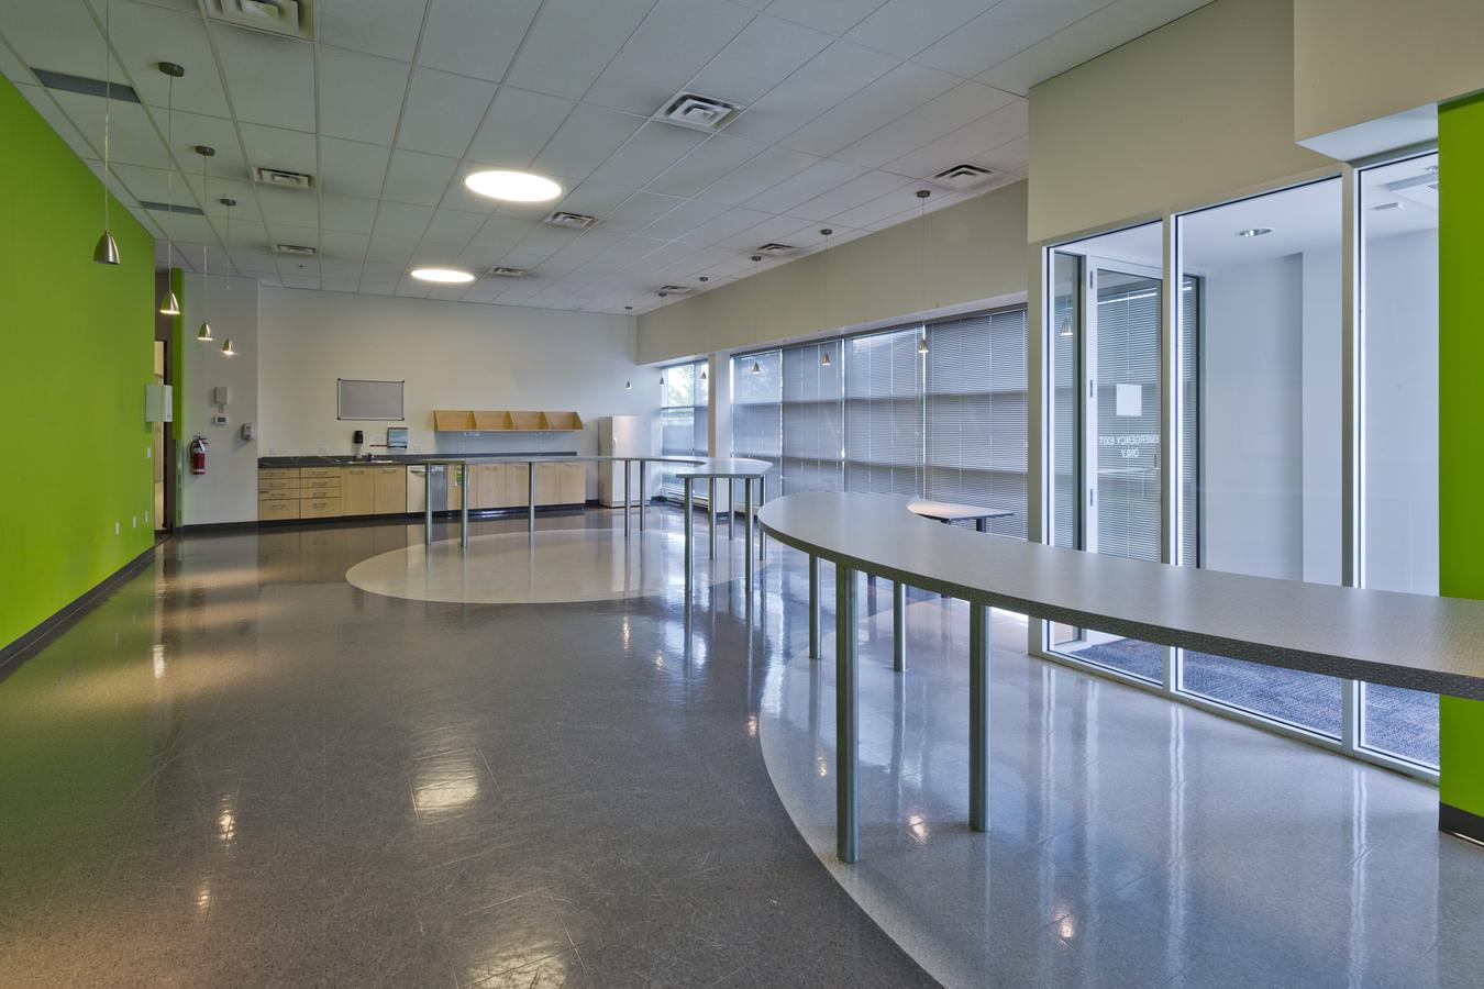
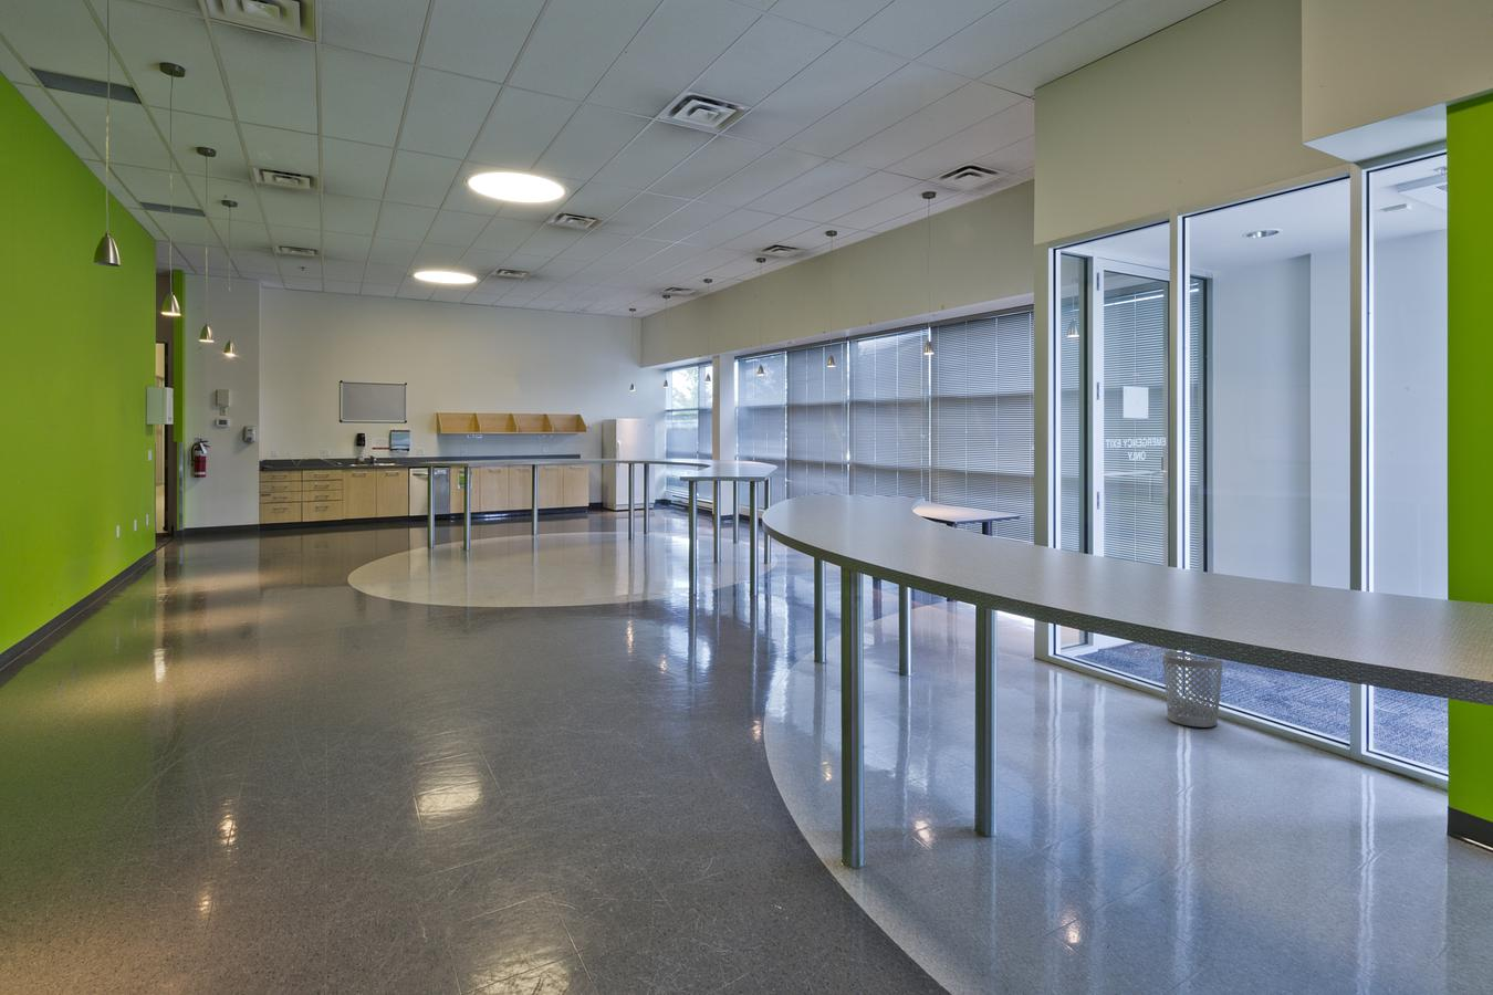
+ wastebasket (1192, 687)
